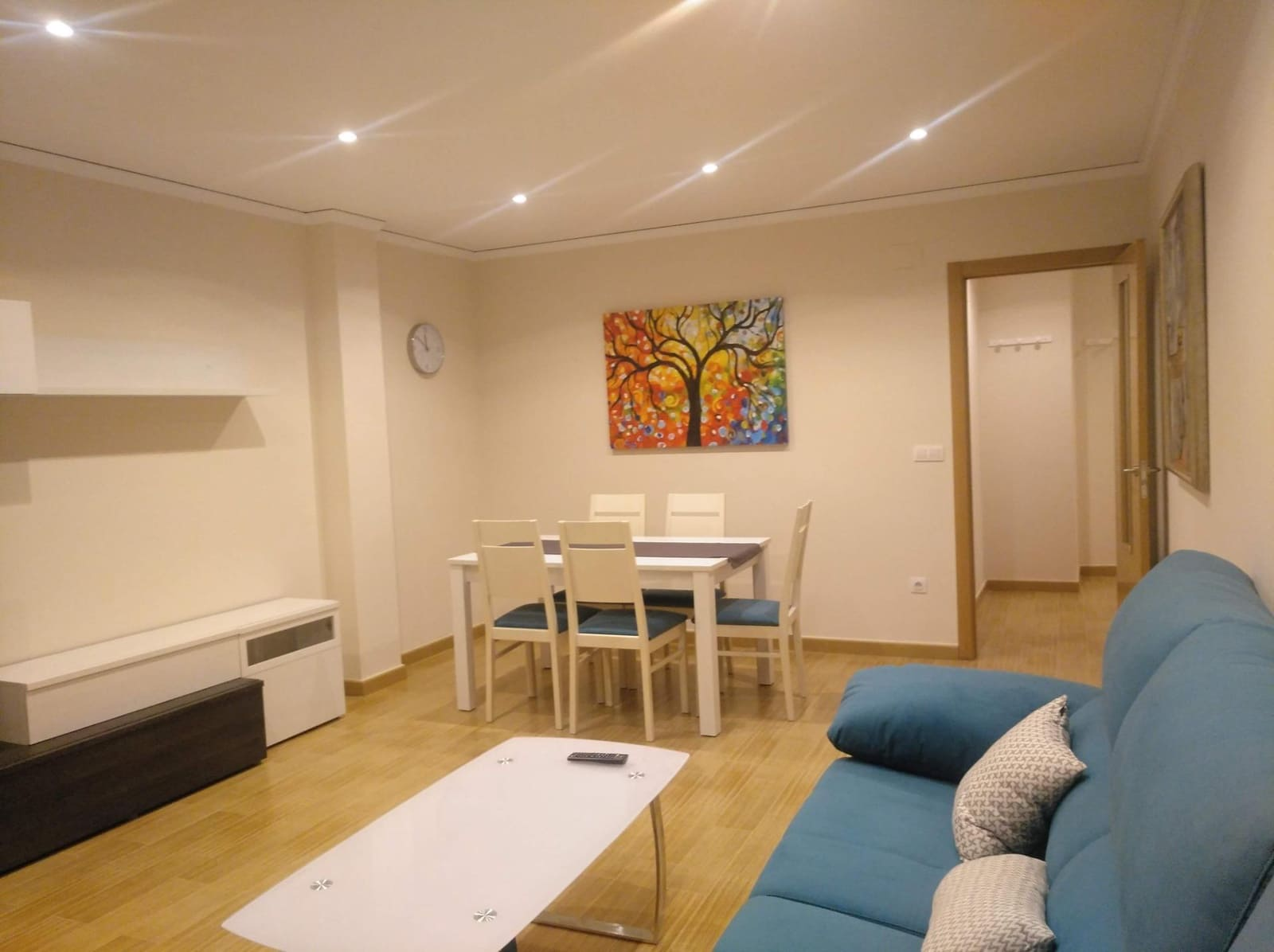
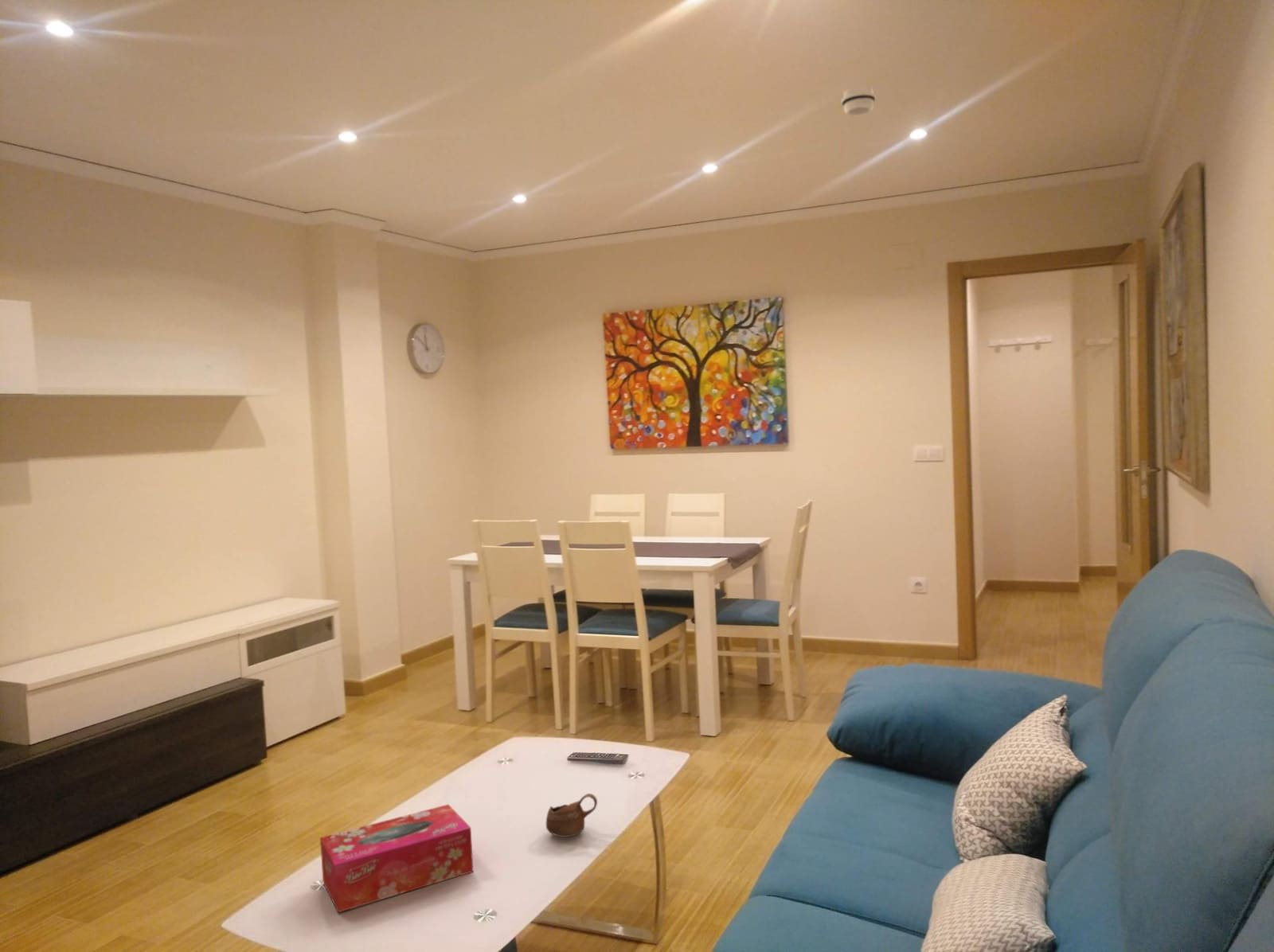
+ tissue box (397, 854)
+ smoke detector (858, 101)
+ cup (569, 815)
